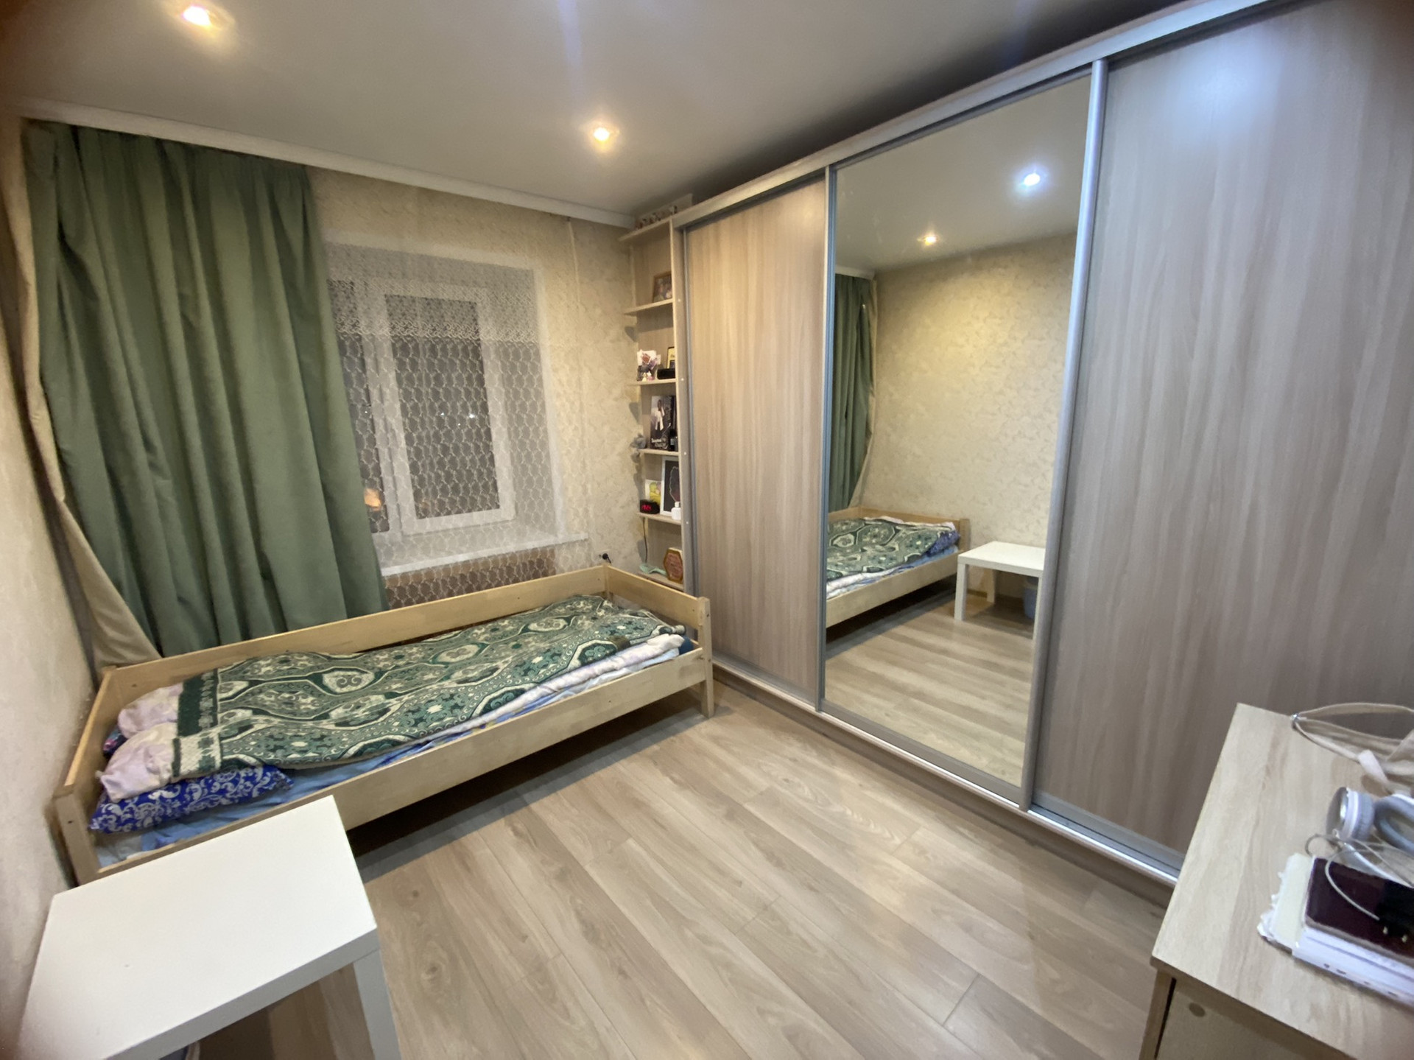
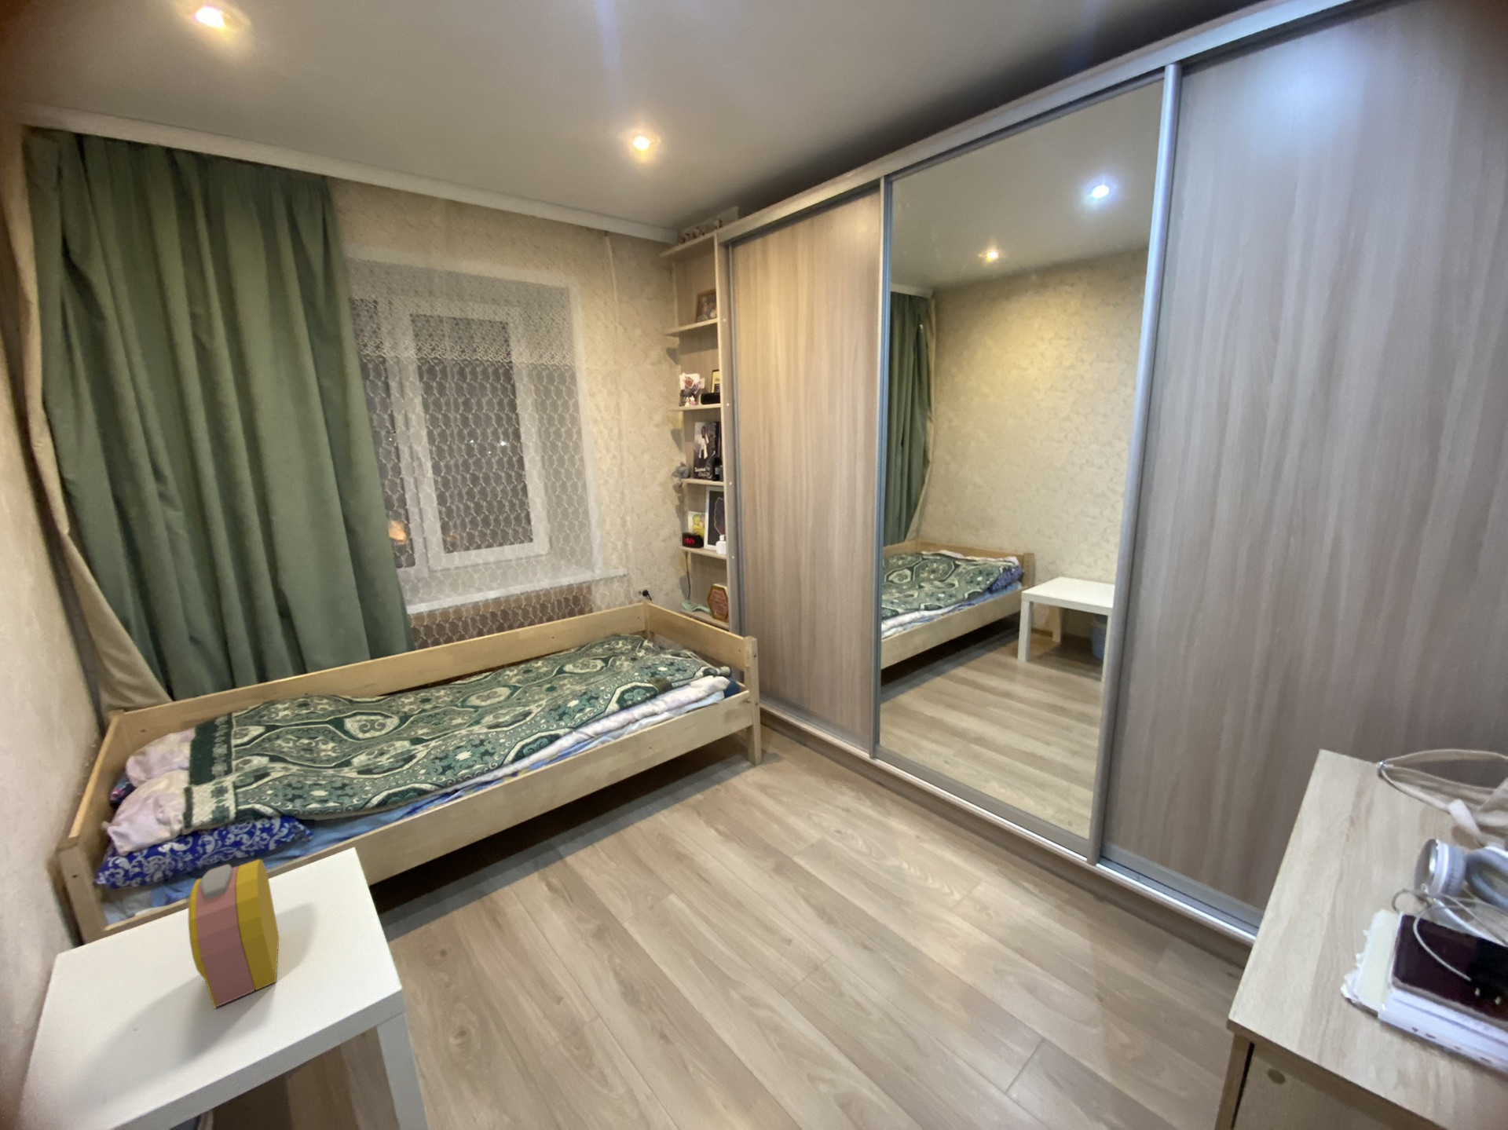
+ alarm clock (234, 922)
